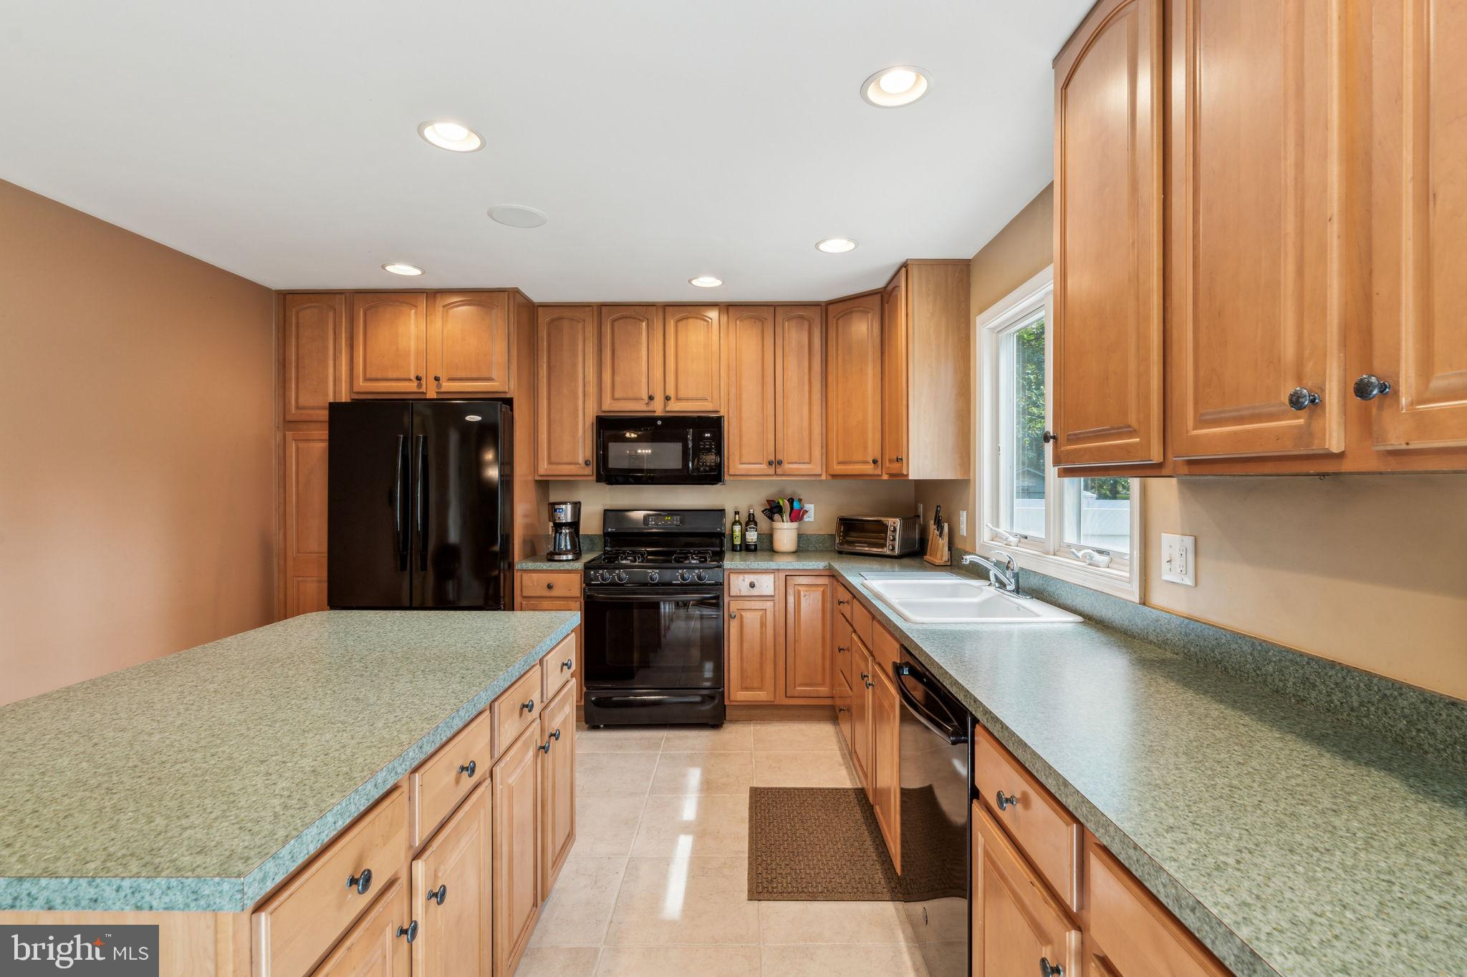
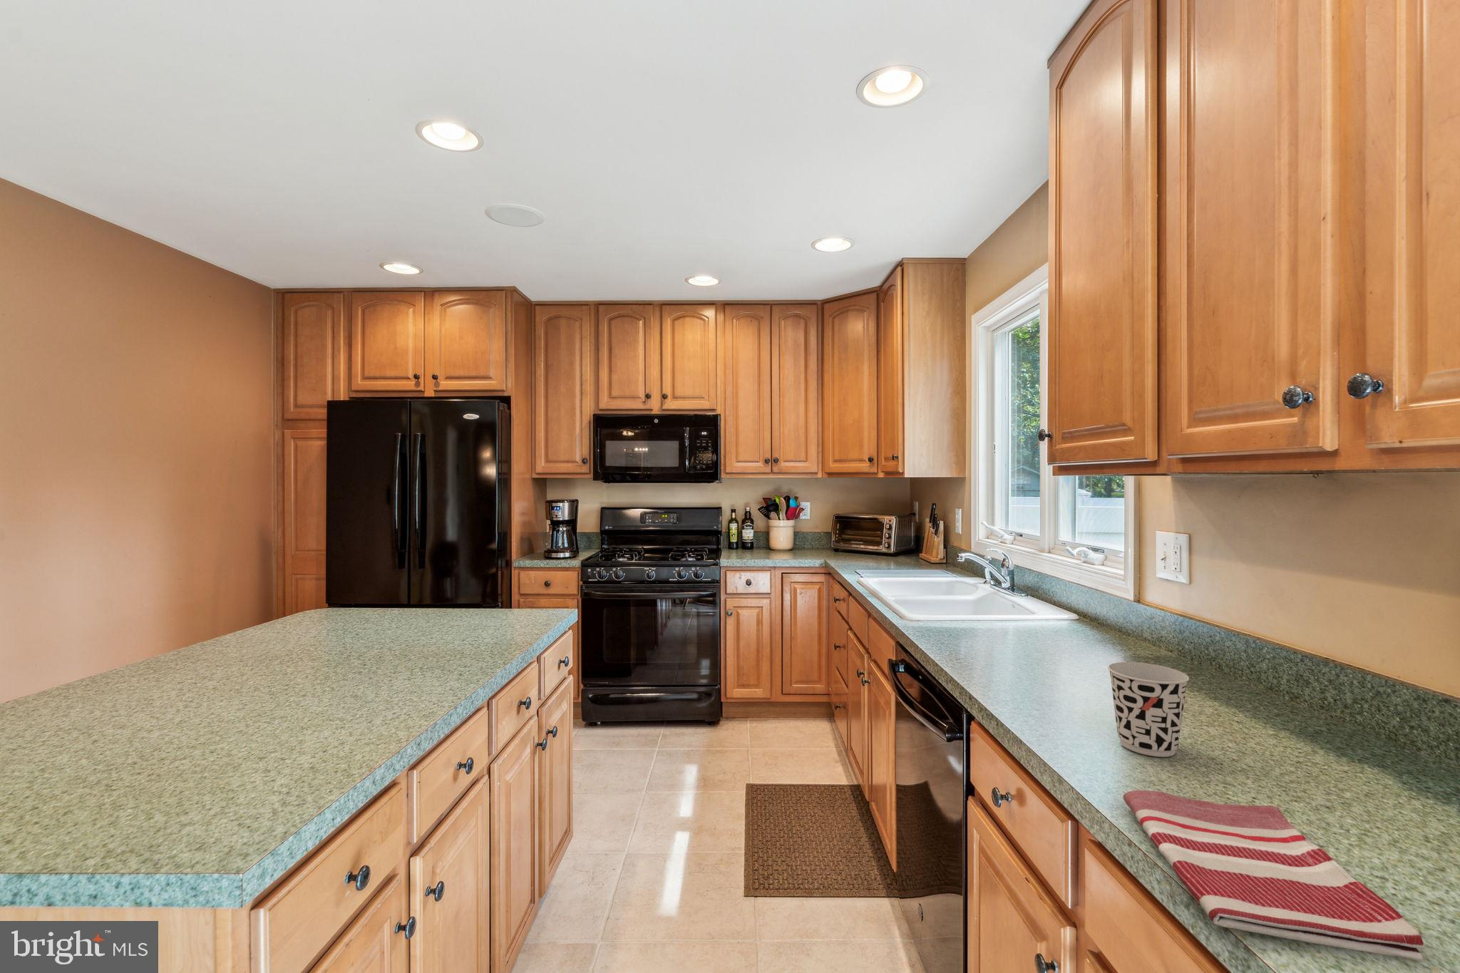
+ cup (1147, 708)
+ dish towel (1247, 857)
